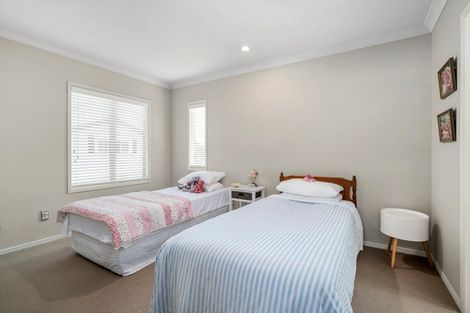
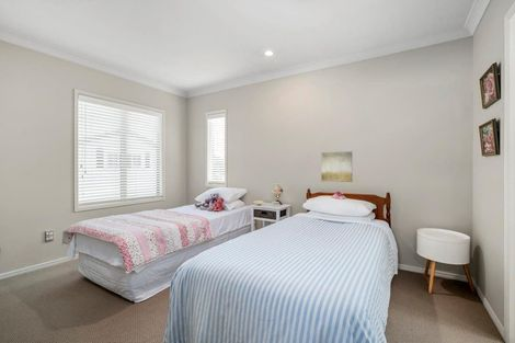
+ wall art (336, 167)
